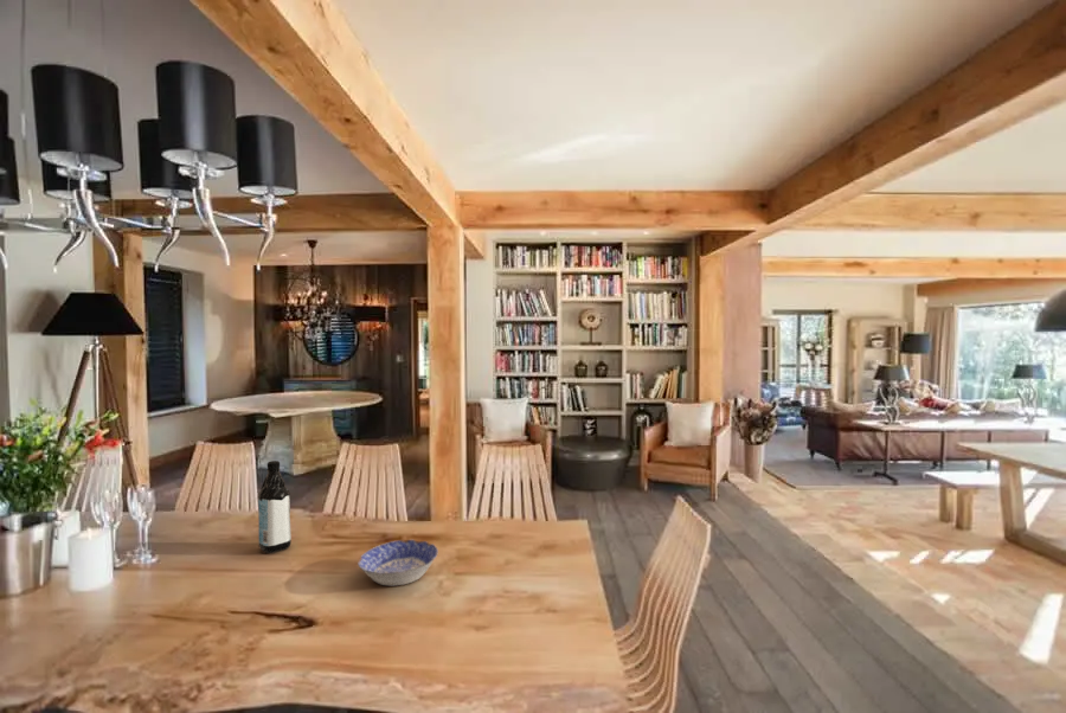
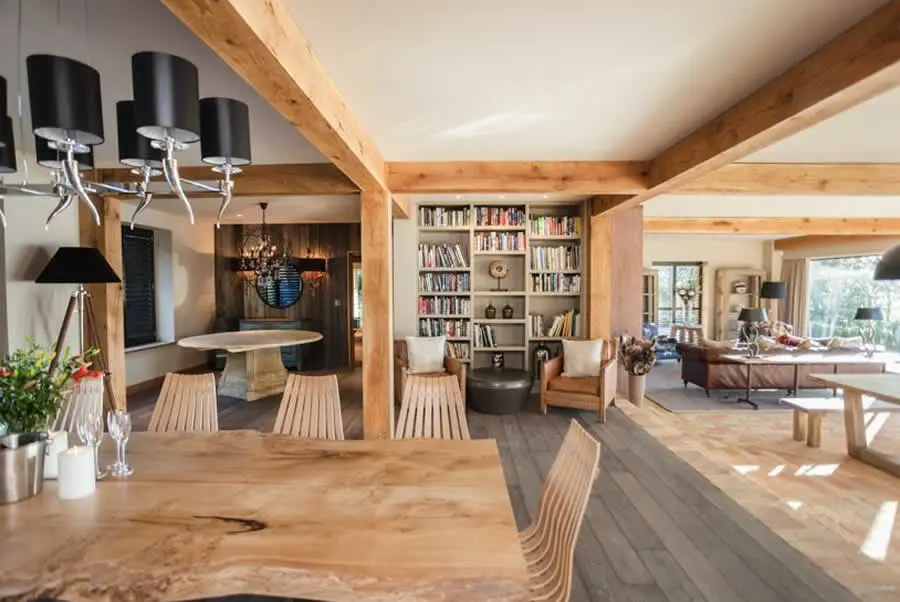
- water bottle (274, 505)
- bowl (398, 564)
